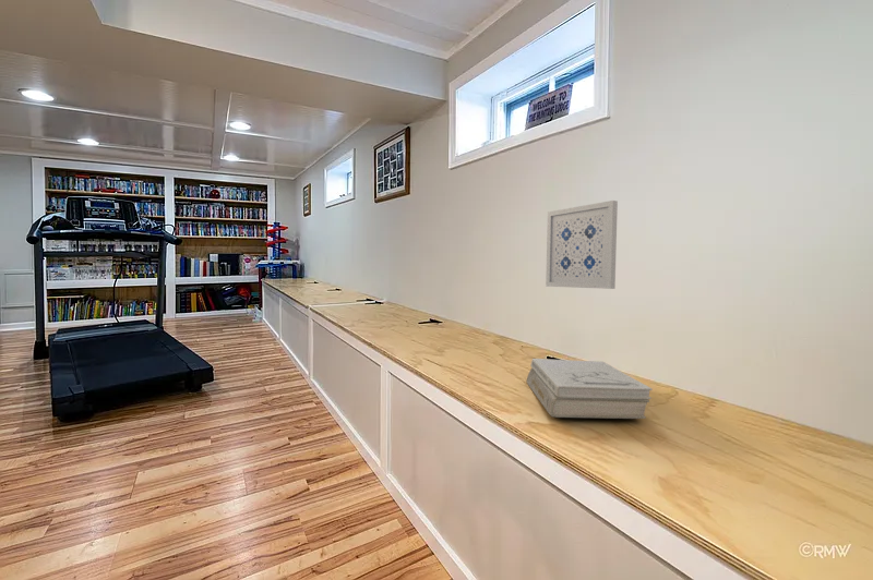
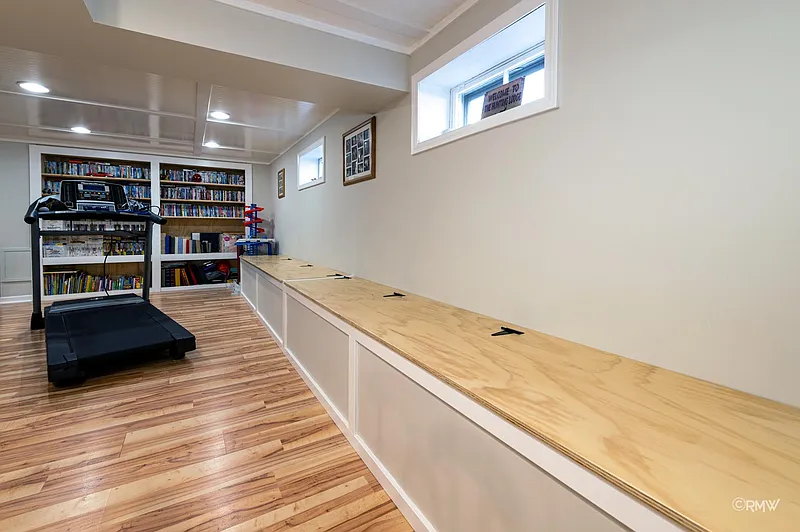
- wall art (578, 246)
- books (579, 385)
